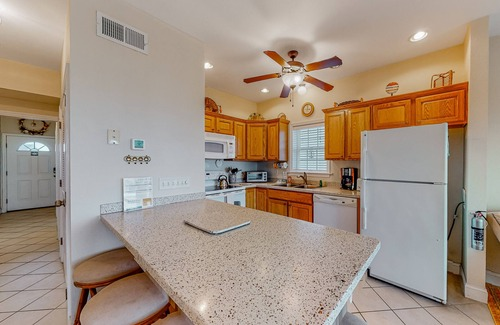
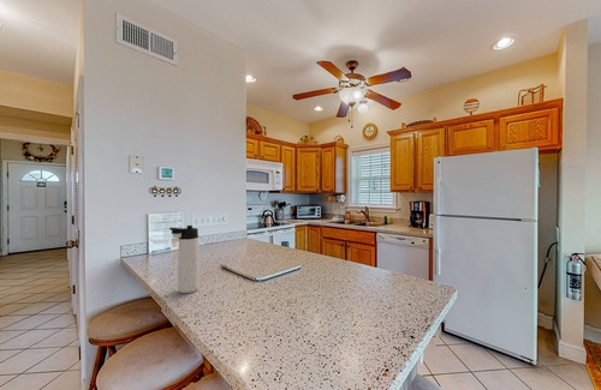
+ thermos bottle (184, 258)
